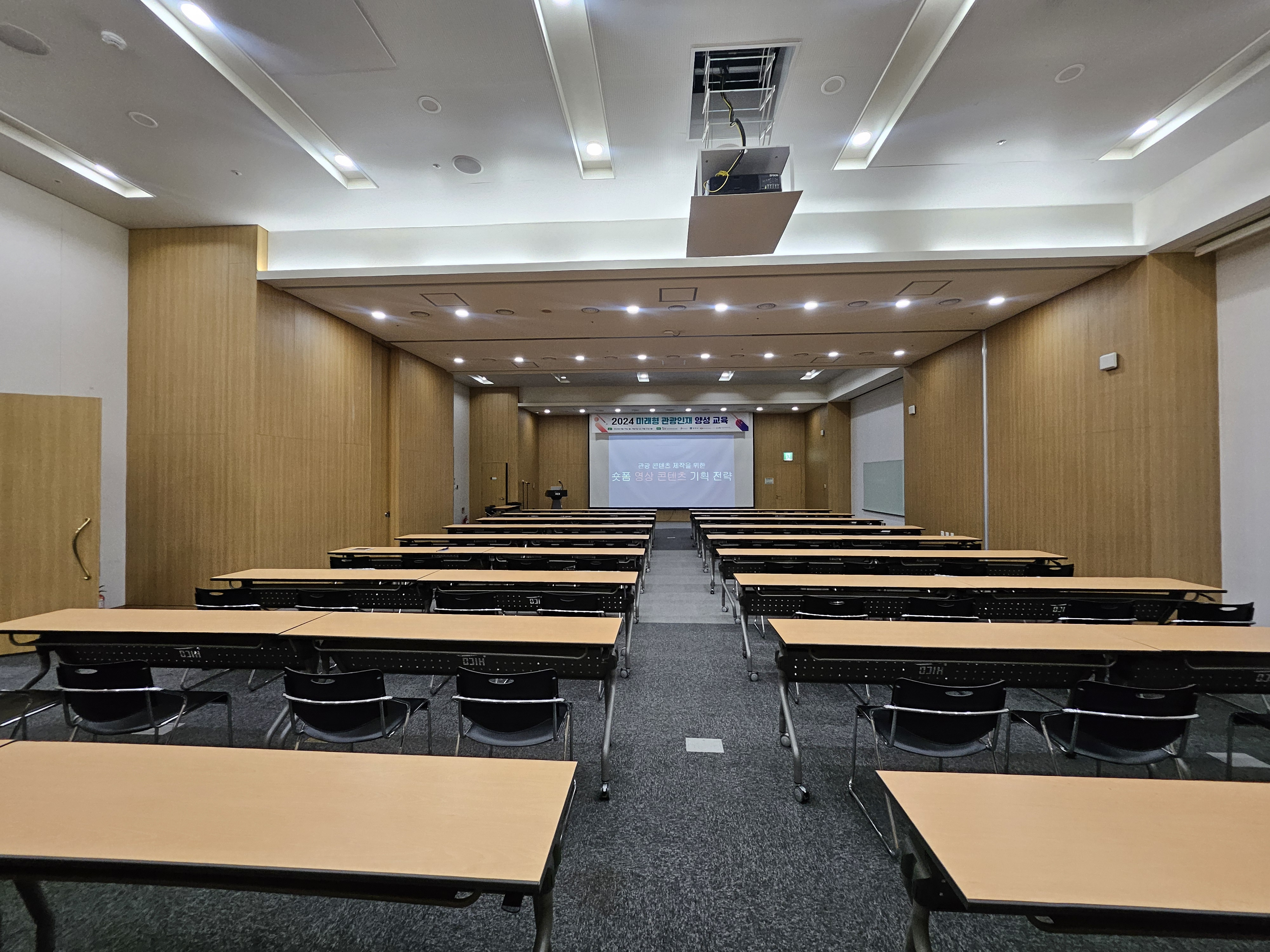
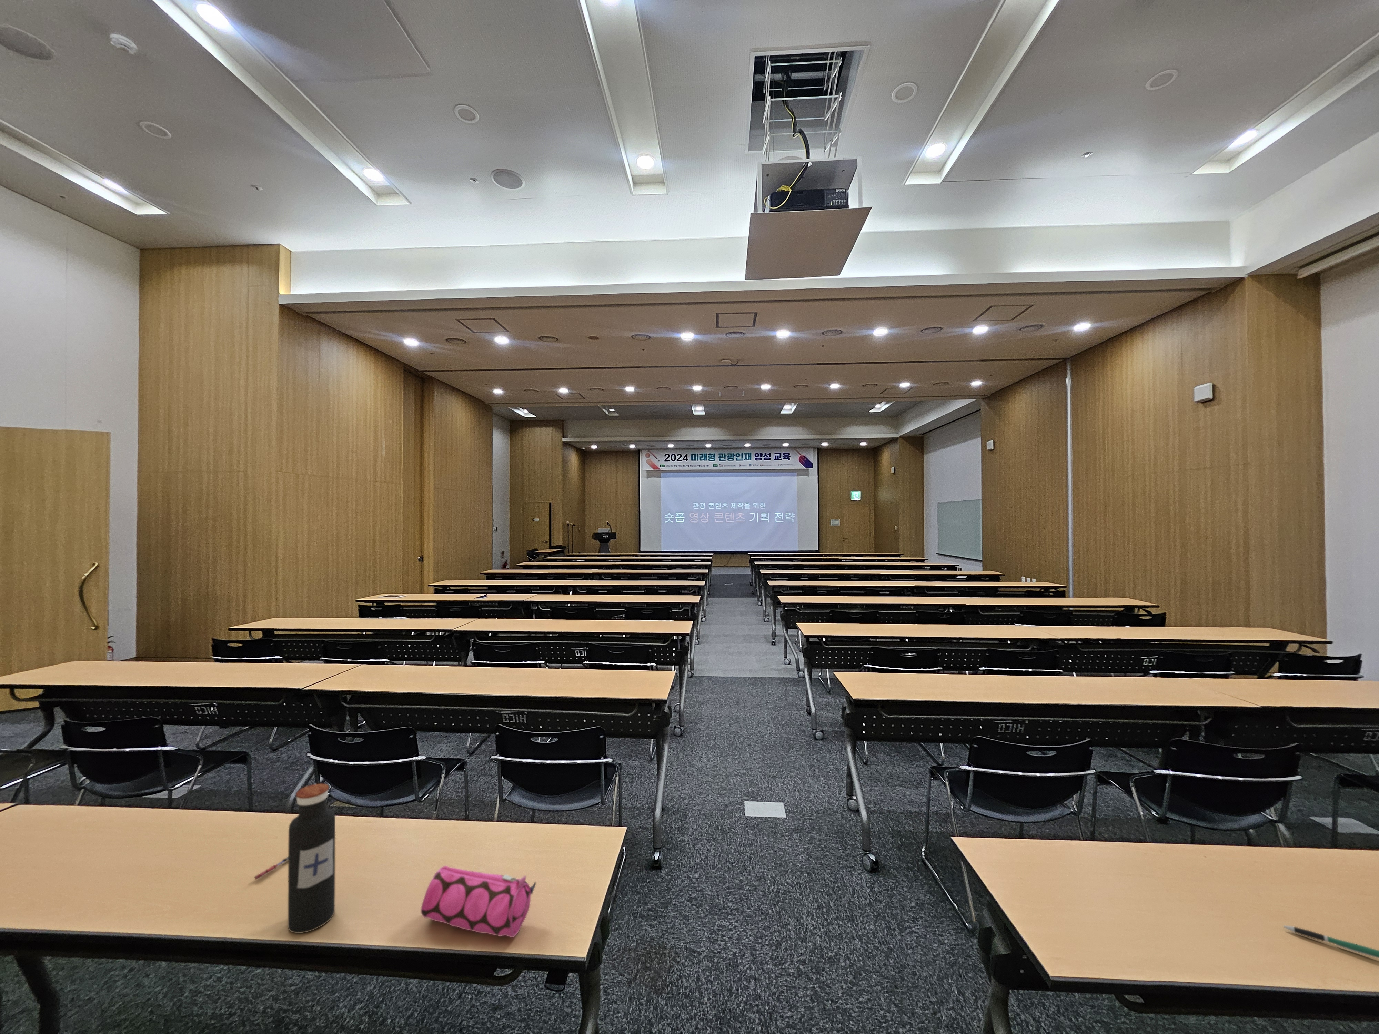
+ pencil case (477, 897)
+ pen (1339, 942)
+ pen (284, 860)
+ water bottle (312, 855)
